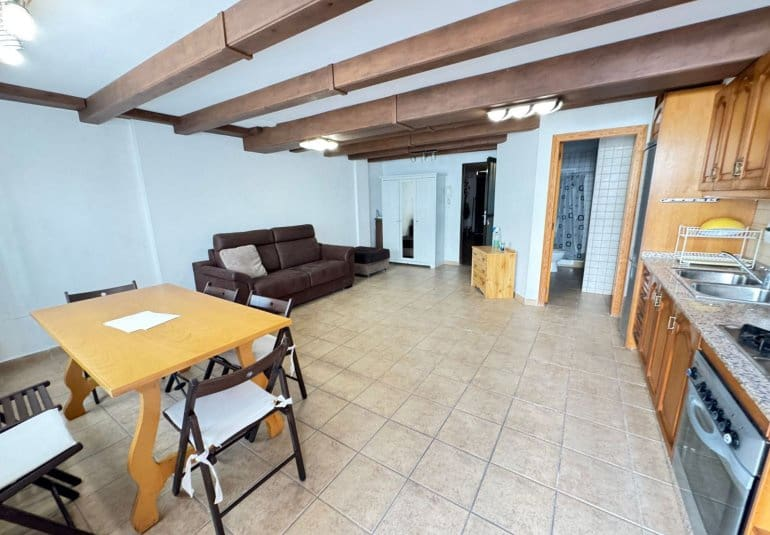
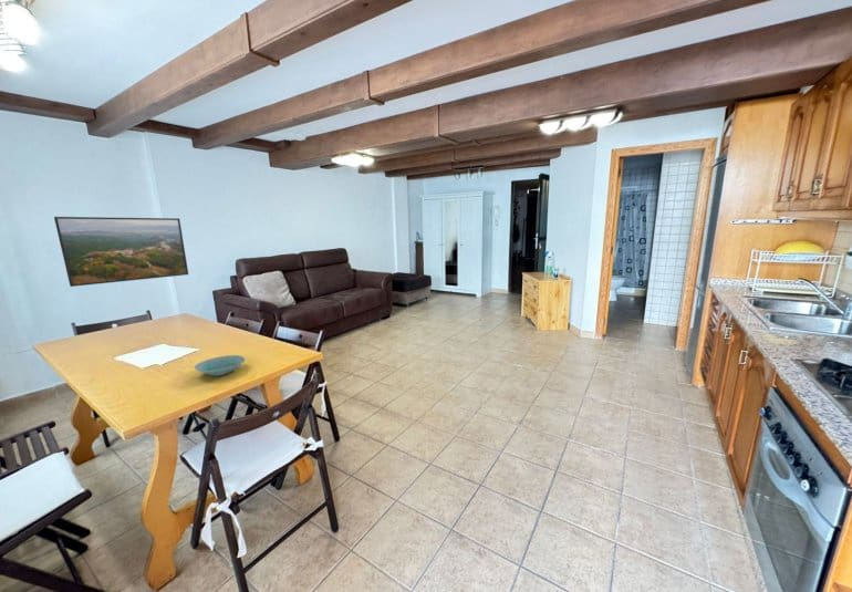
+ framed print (129, 249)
+ bowl (220, 366)
